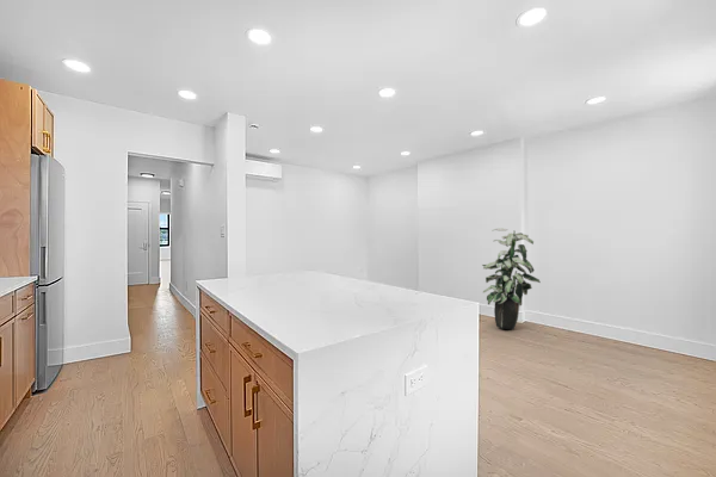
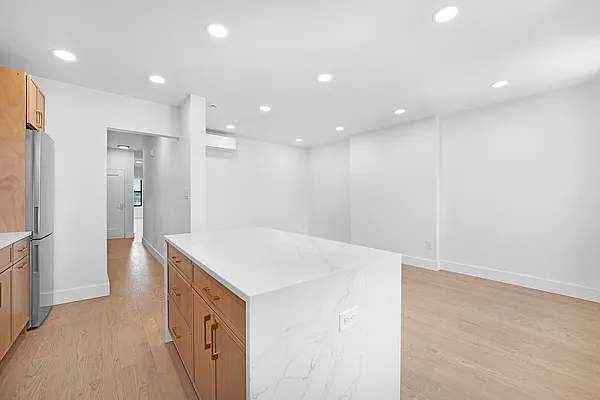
- indoor plant (506, 277)
